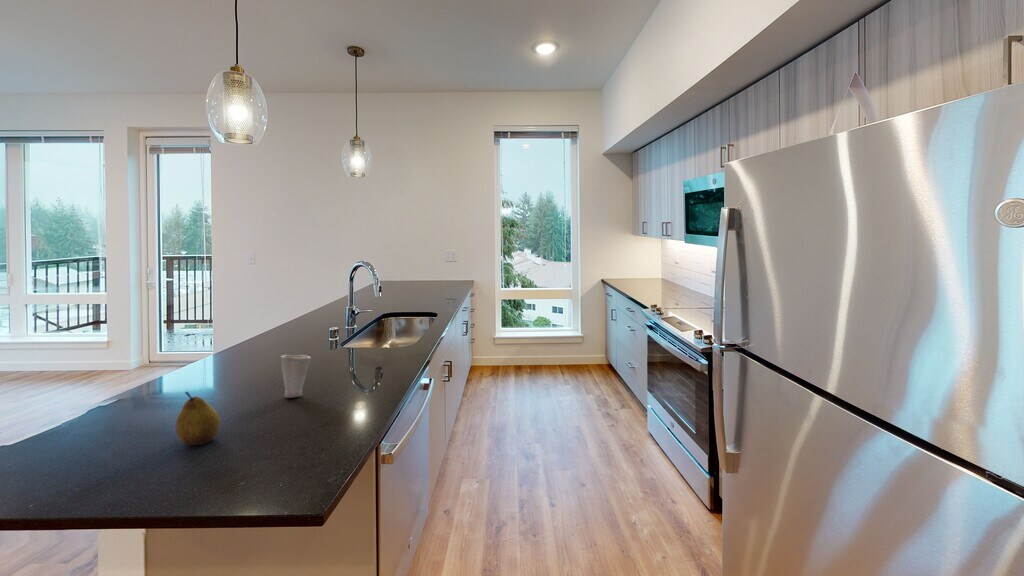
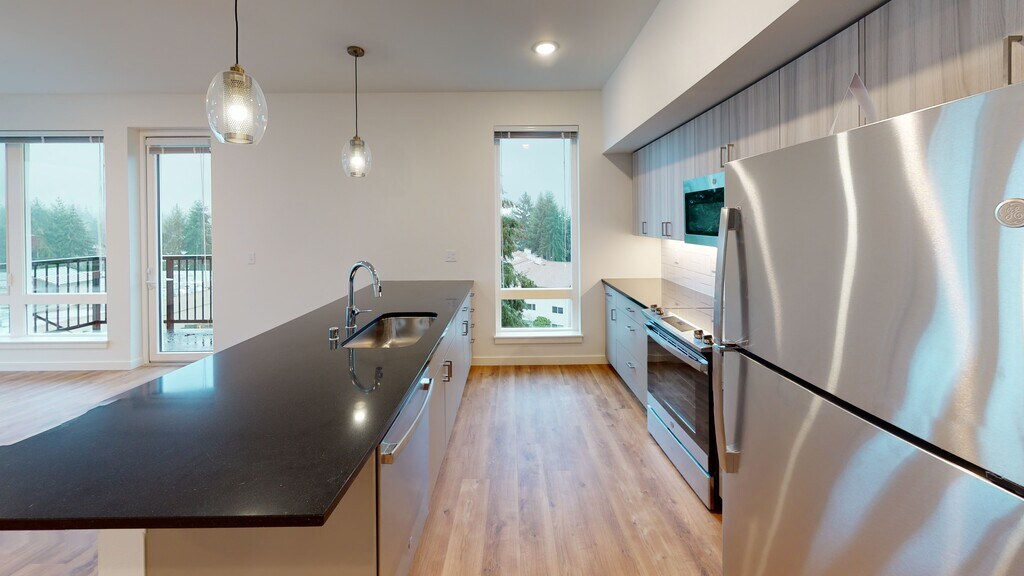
- fruit (198, 415)
- cup (296, 375)
